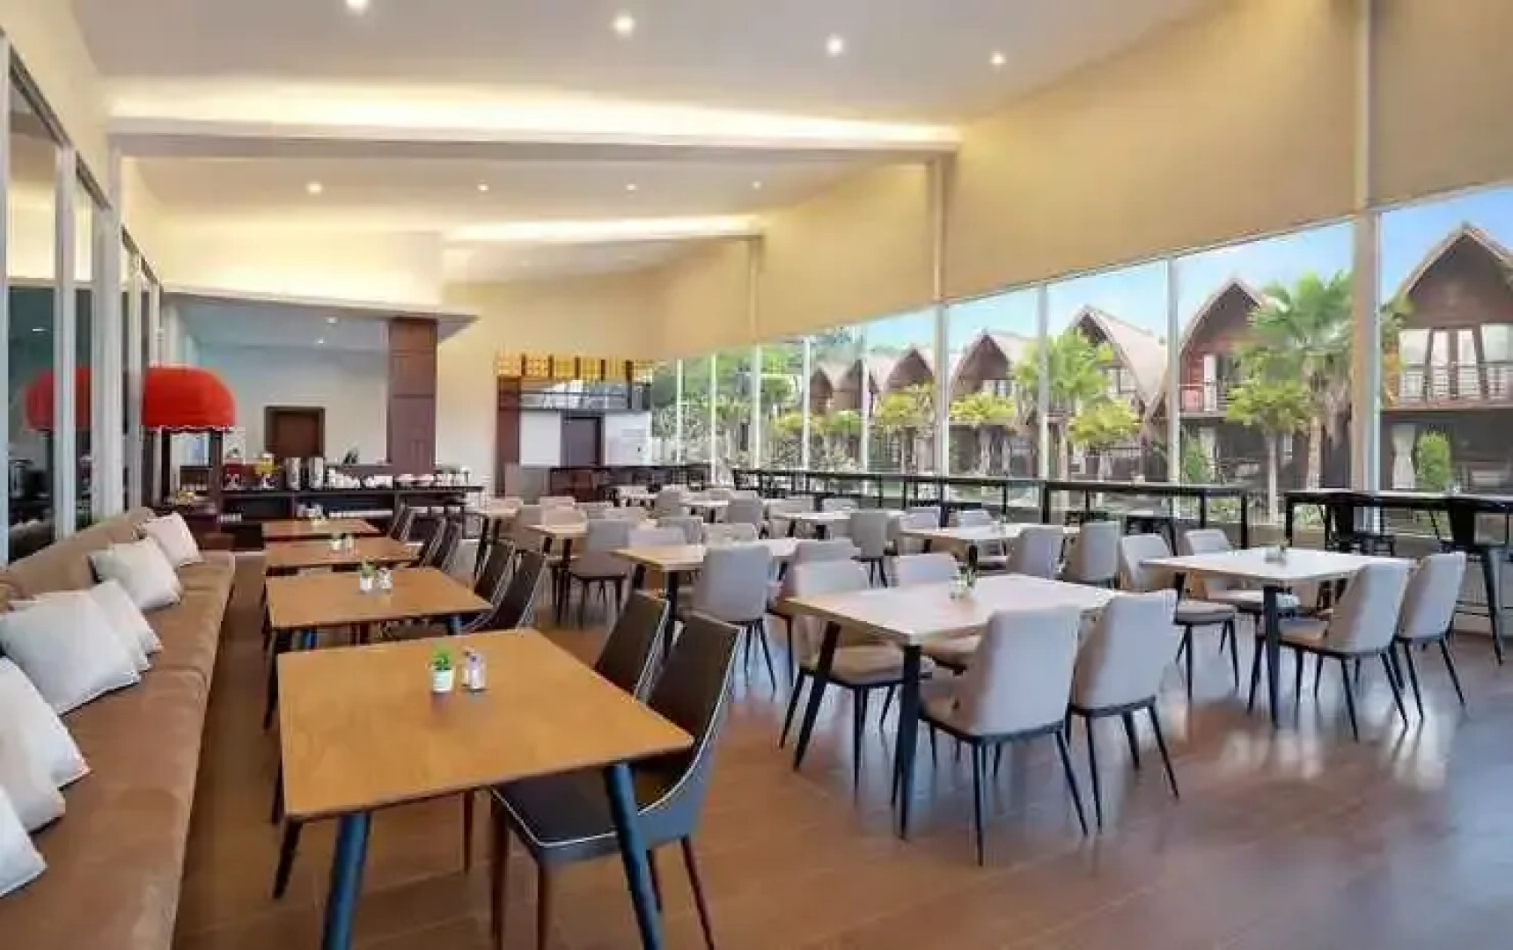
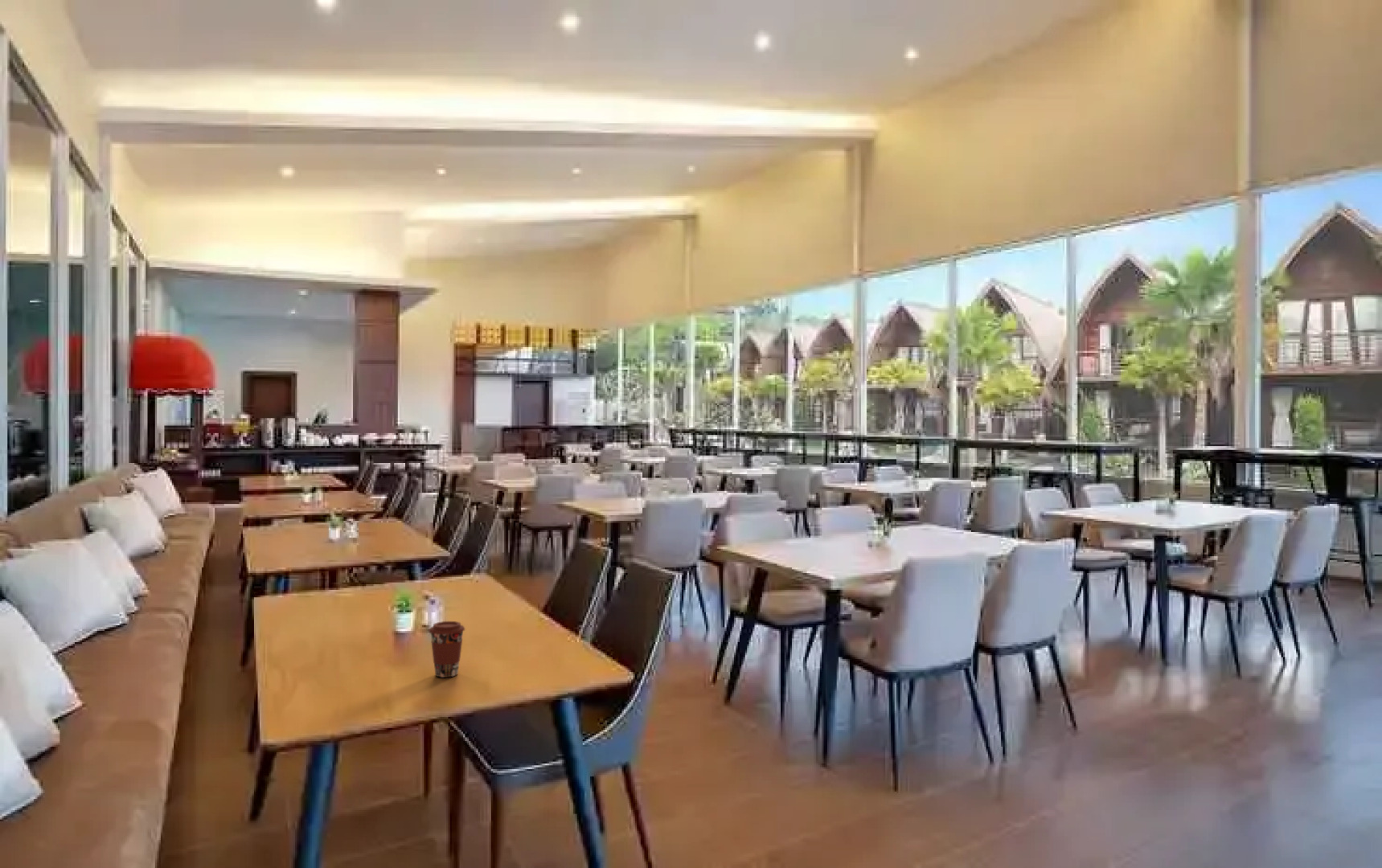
+ coffee cup (446, 649)
